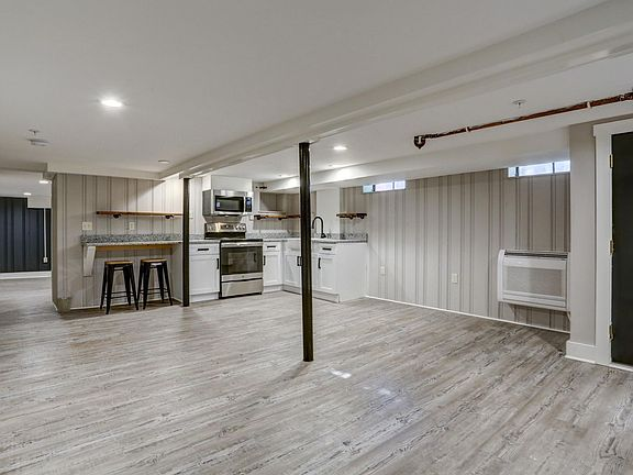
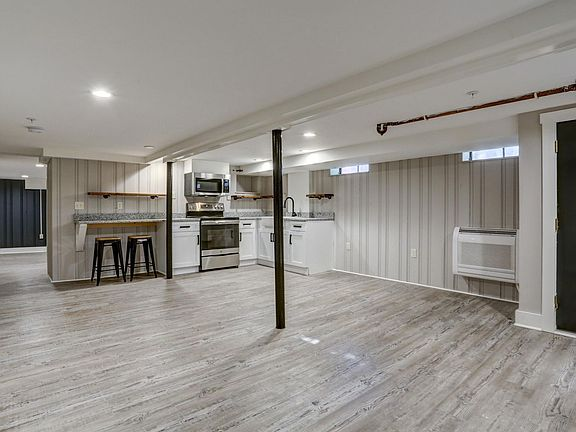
- bucket (64, 300)
